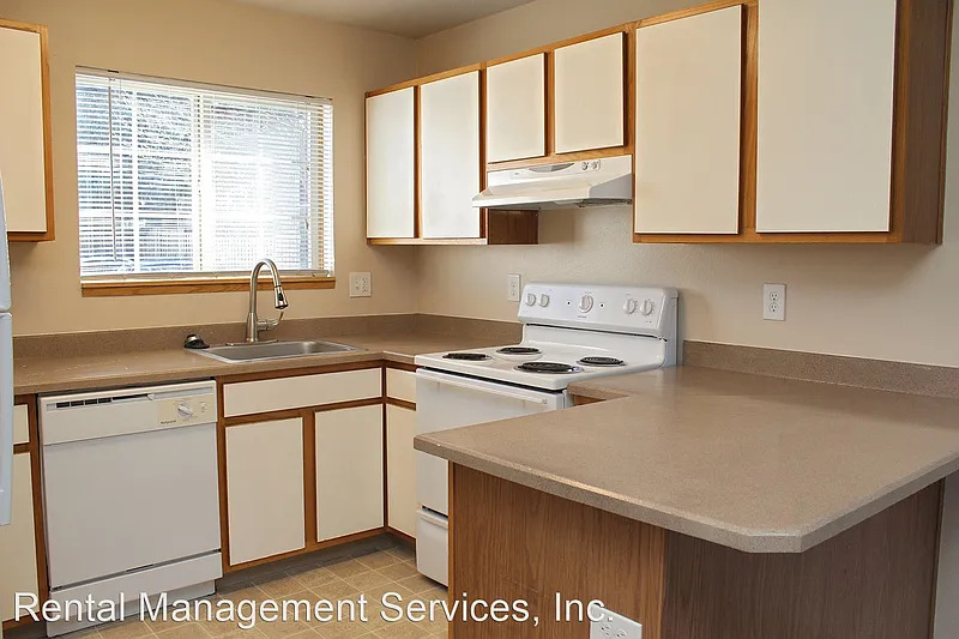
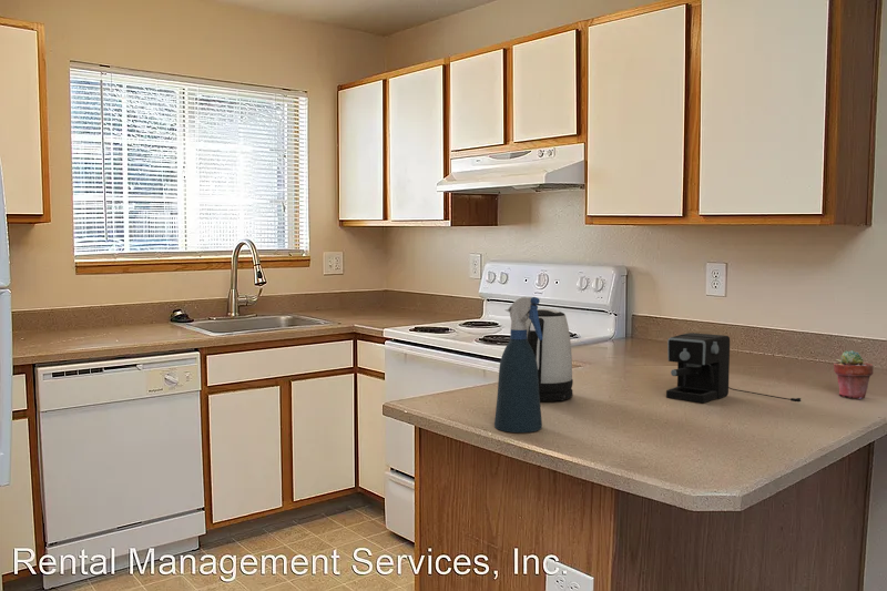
+ kettle (540, 354)
+ potted succulent (853, 373)
+ spray bottle (521, 361)
+ coffee maker (728, 369)
